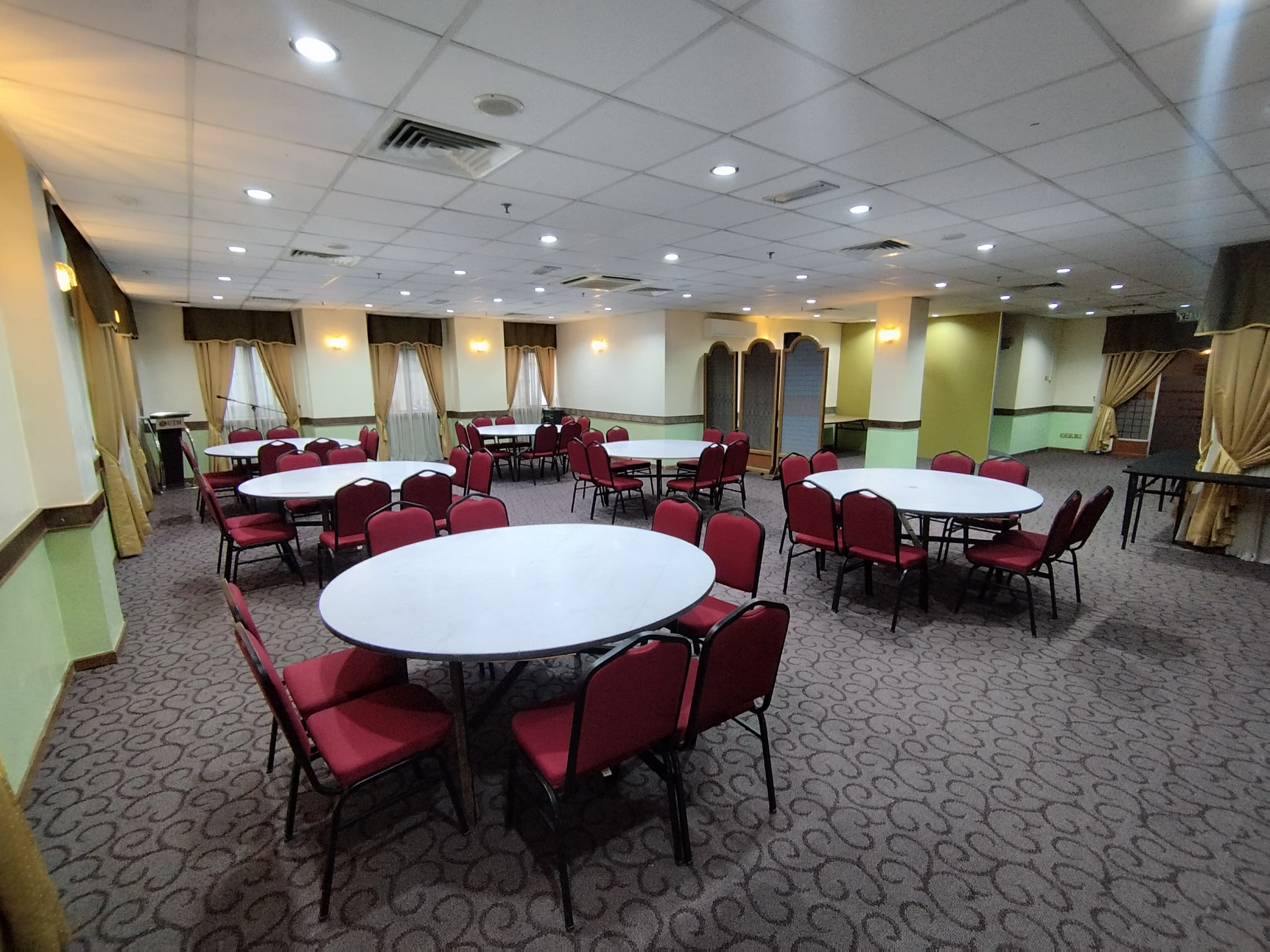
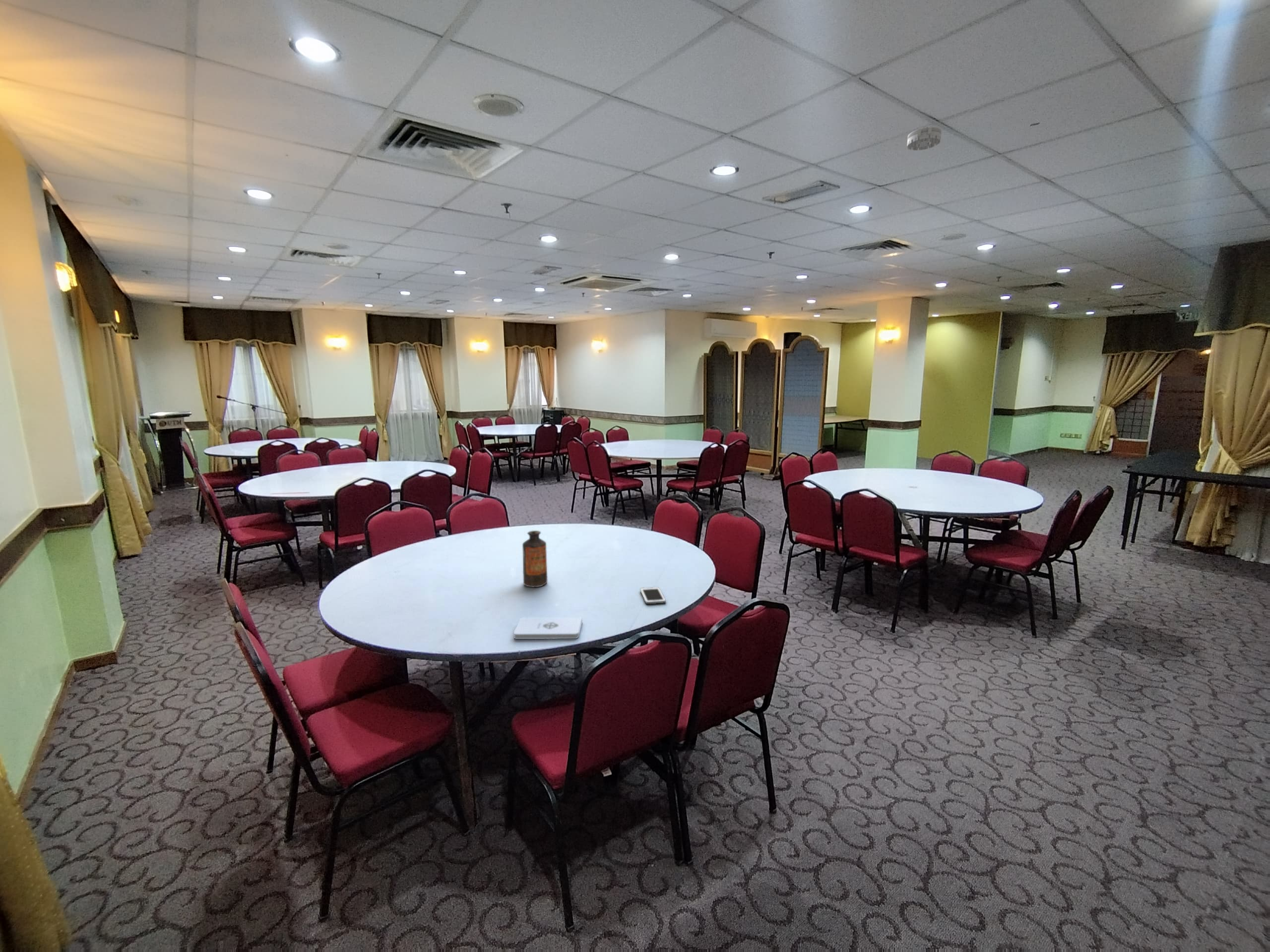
+ cell phone (652, 595)
+ bottle (534, 557)
+ smoke detector (924, 138)
+ notepad (549, 628)
